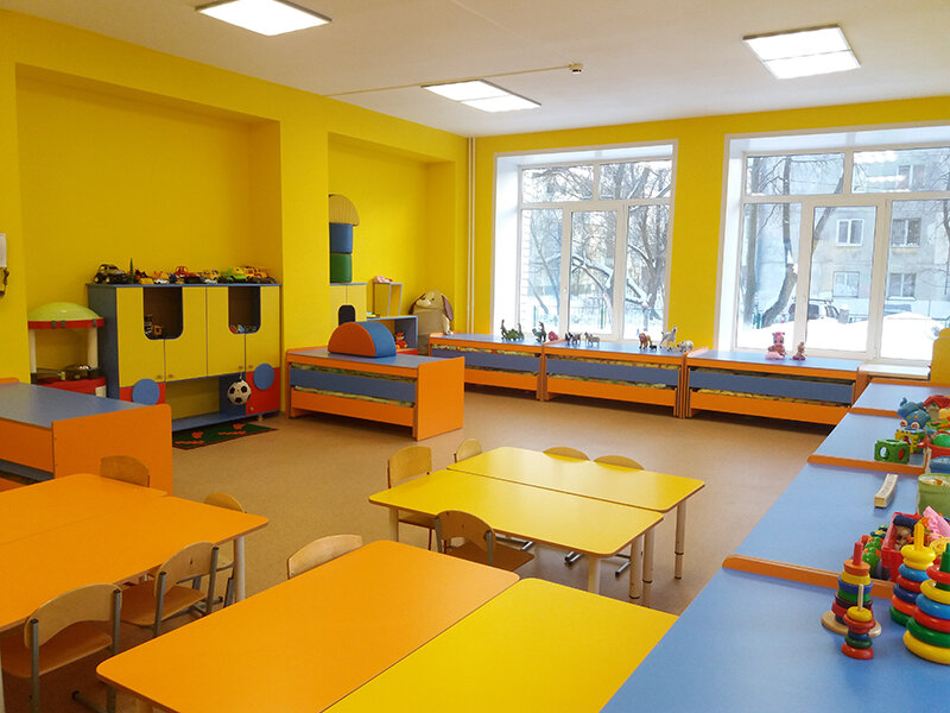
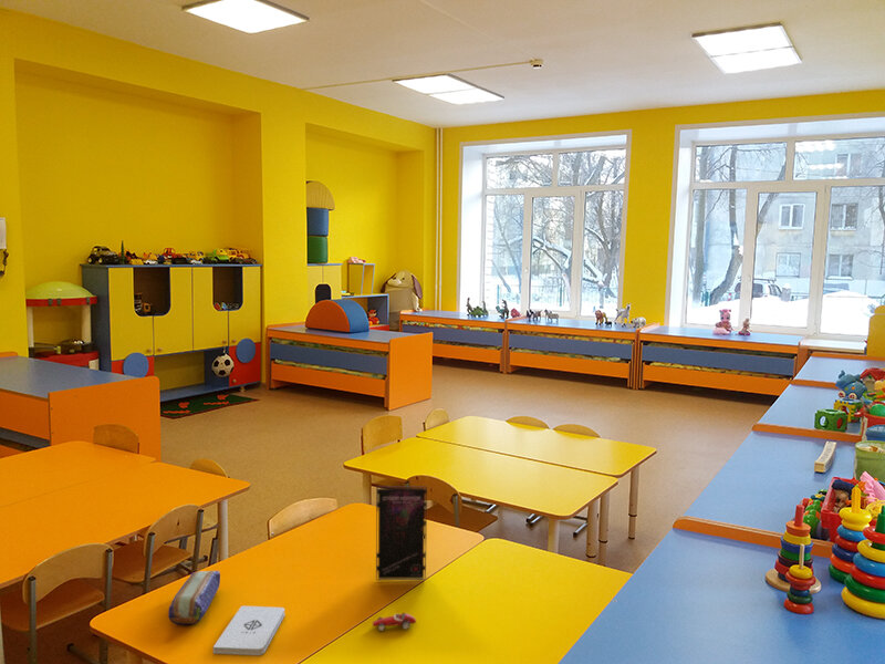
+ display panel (400, 531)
+ pencil case (195, 595)
+ toy car (394, 620)
+ notepad (251, 629)
